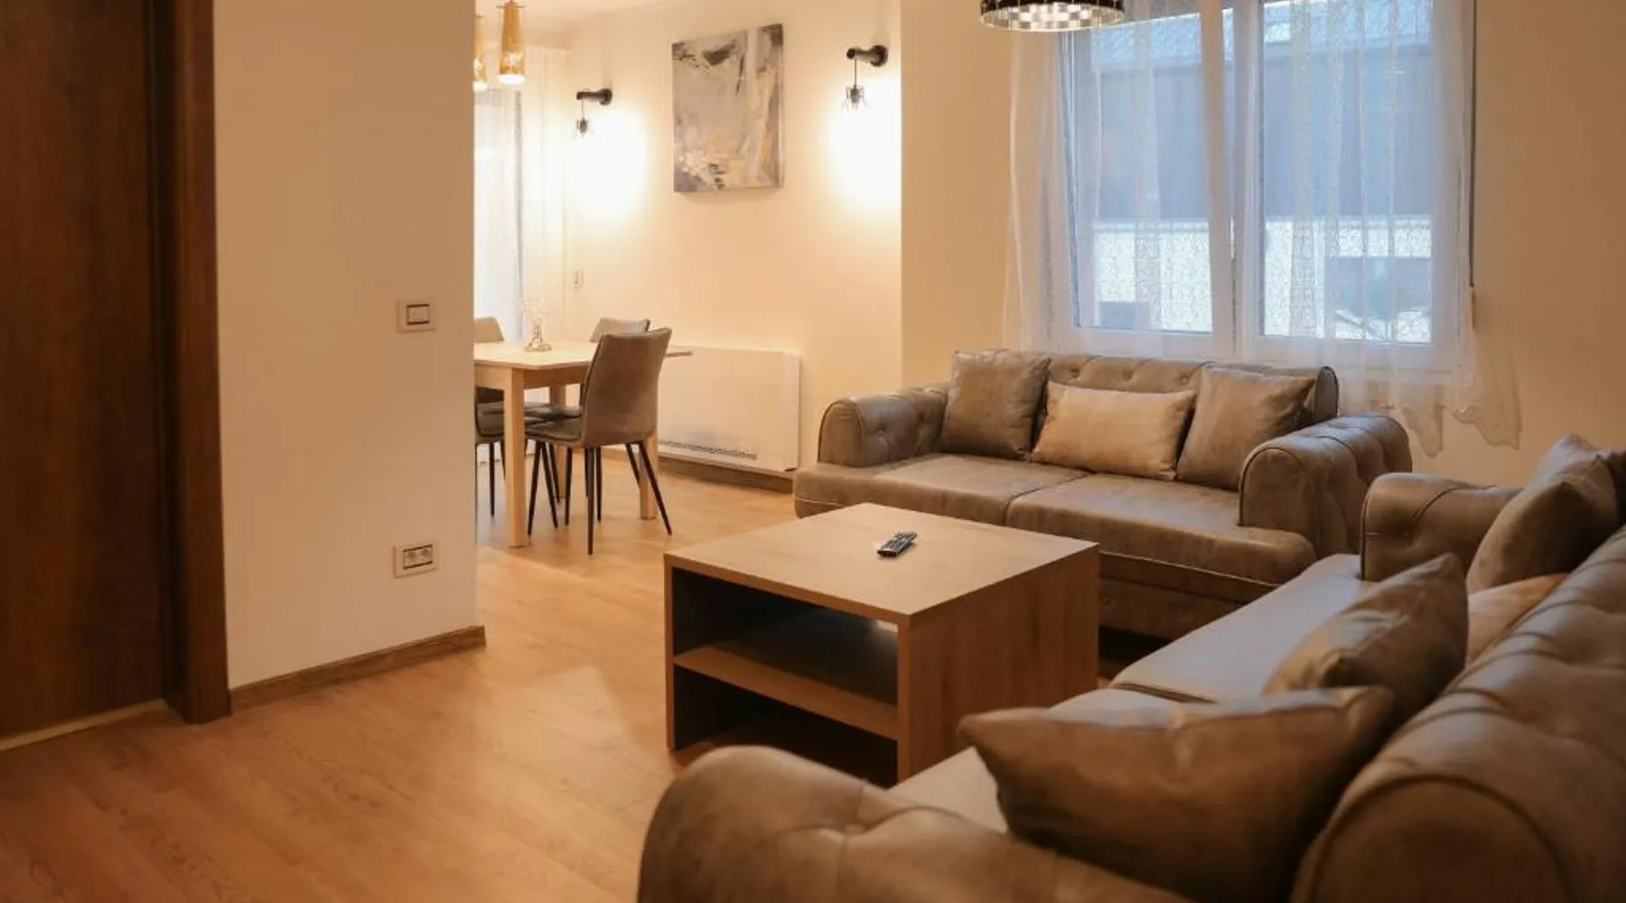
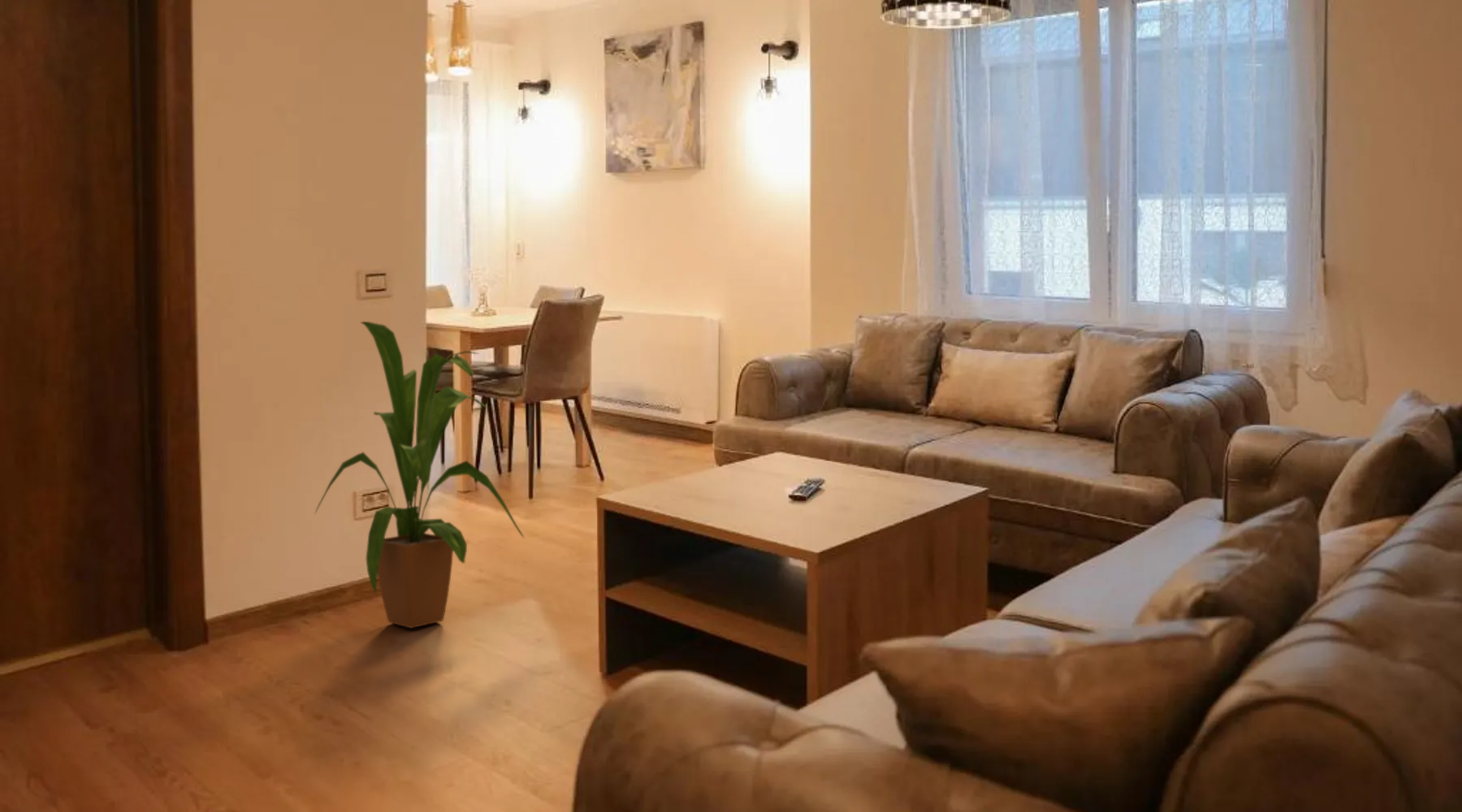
+ house plant (430, 470)
